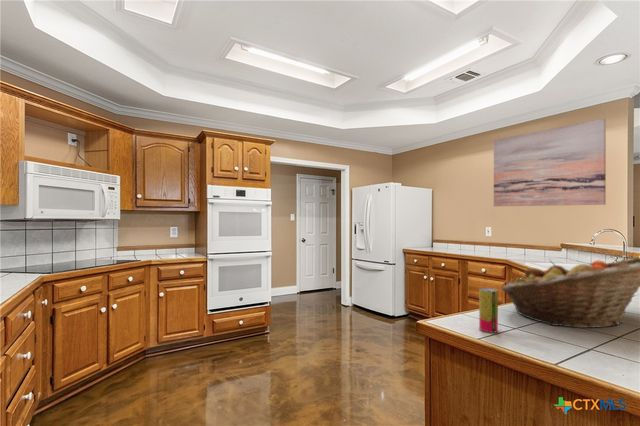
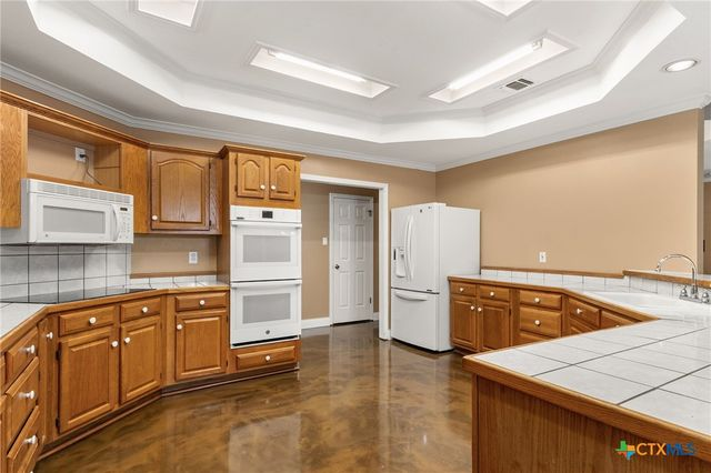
- wall art (542, 168)
- fruit basket (573, 285)
- beverage can (488, 309)
